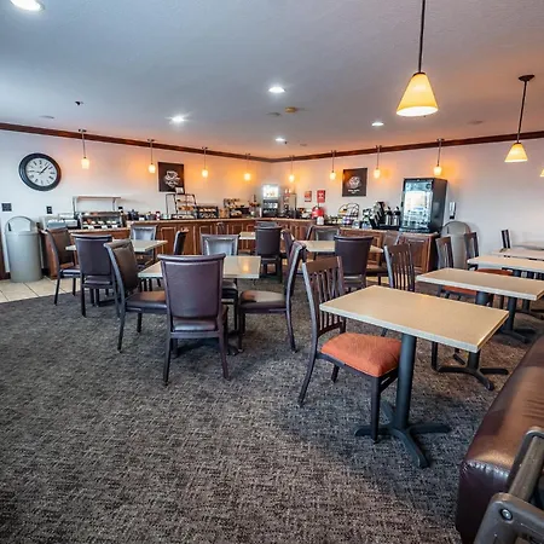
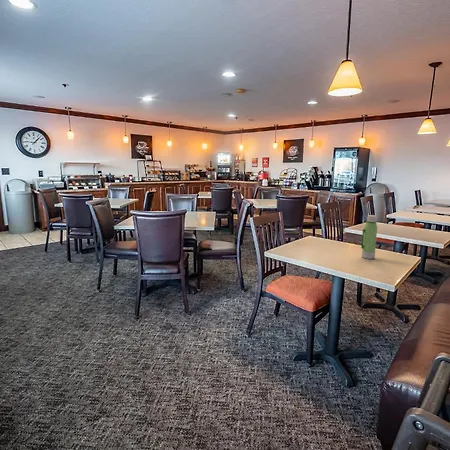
+ water bottle (369, 236)
